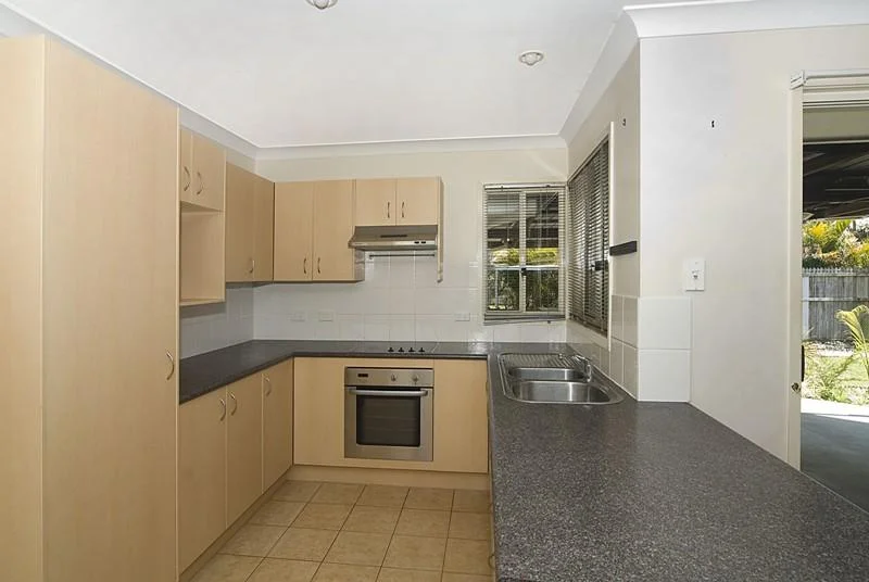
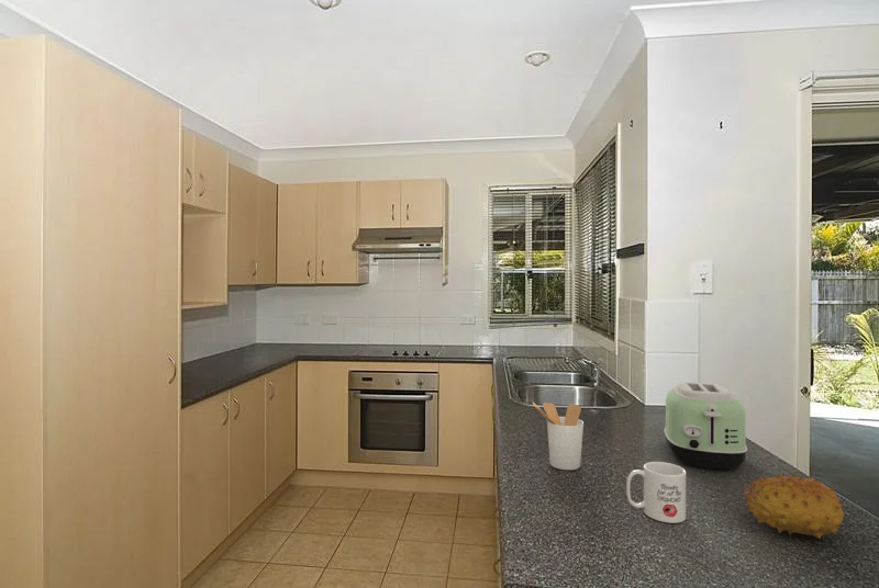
+ utensil holder (556, 432)
+ toaster (703, 422)
+ mug (655, 489)
+ fruit (791, 502)
